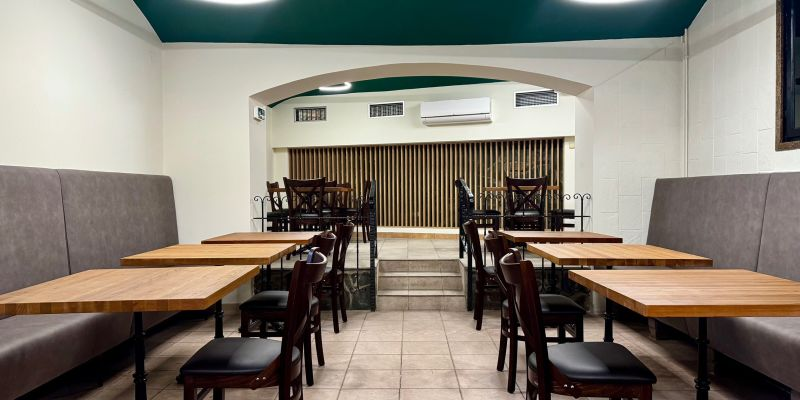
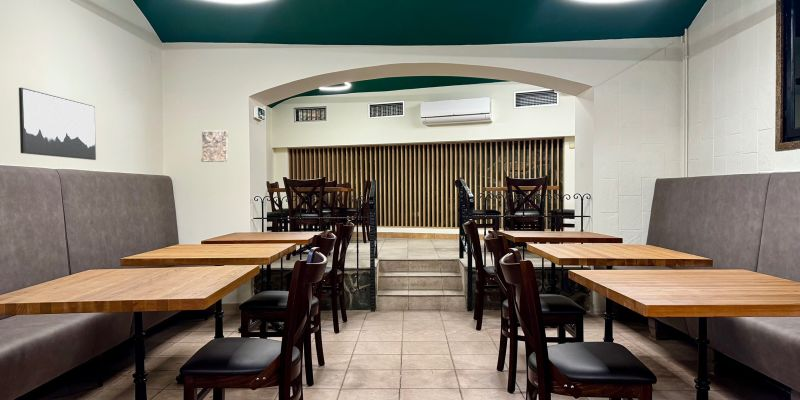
+ wall art (61, 127)
+ relief panel (214, 145)
